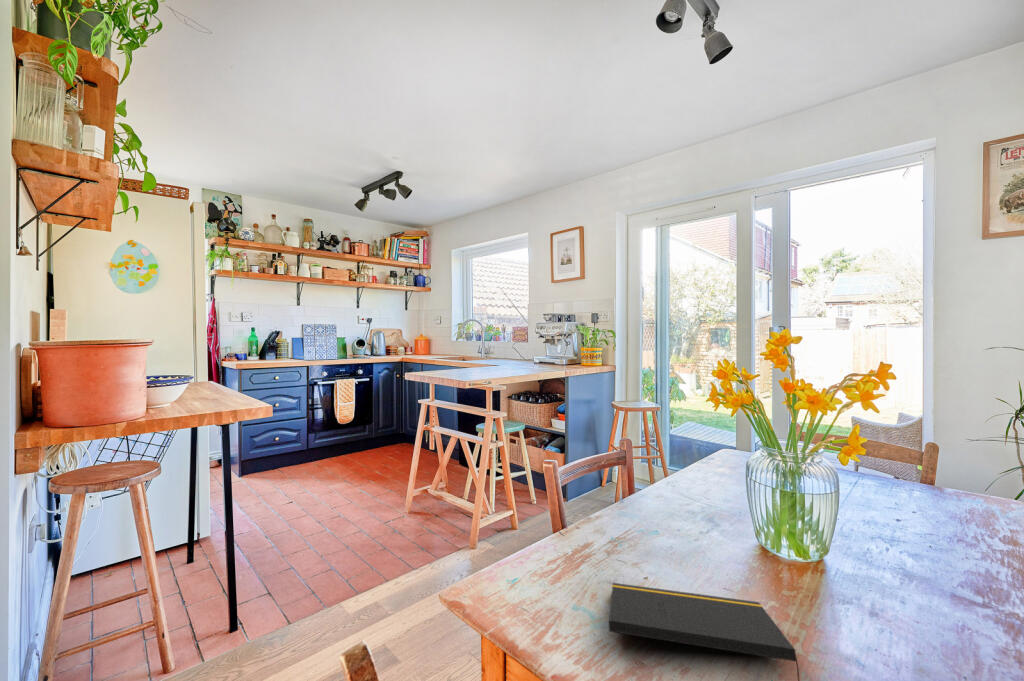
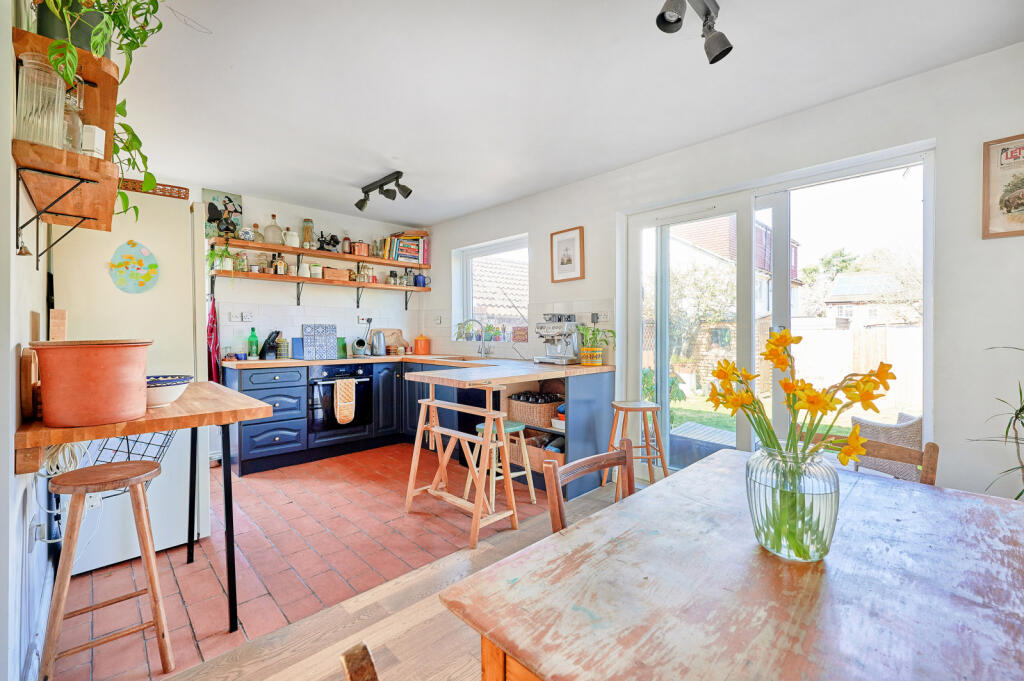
- notepad (689, 615)
